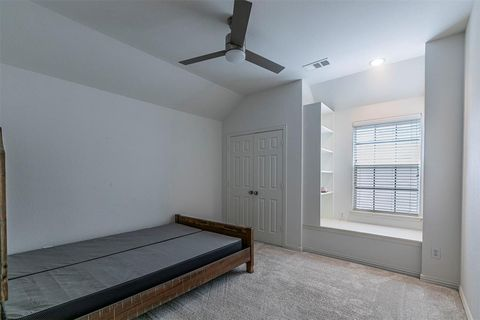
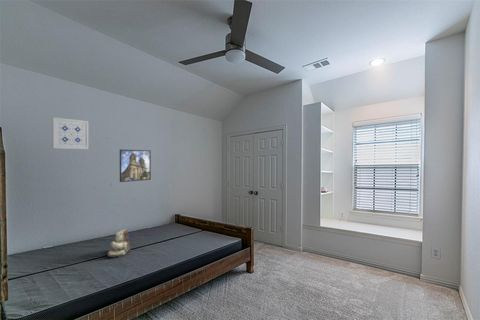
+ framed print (135, 165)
+ wall art (71, 134)
+ teddy bear (118, 241)
